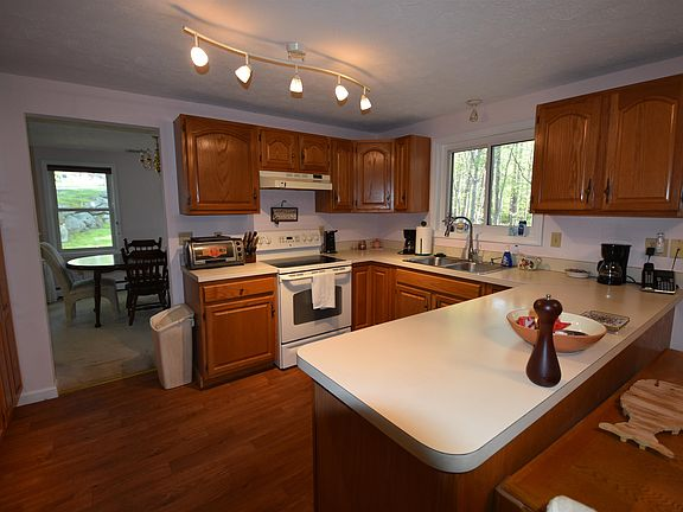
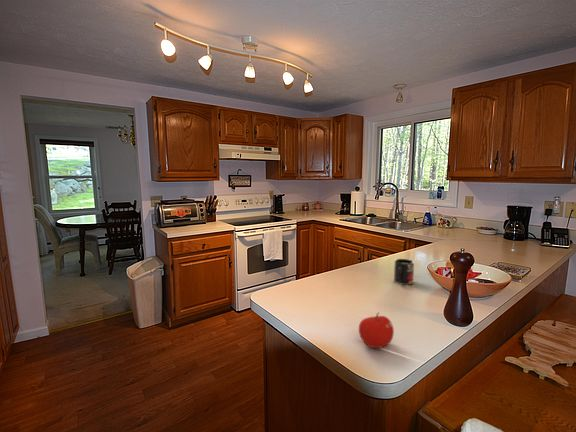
+ fruit (375, 329)
+ mug (402, 272)
